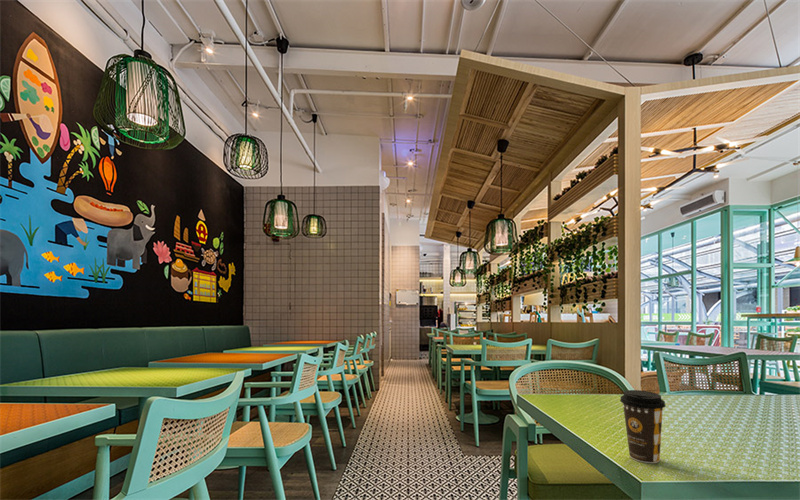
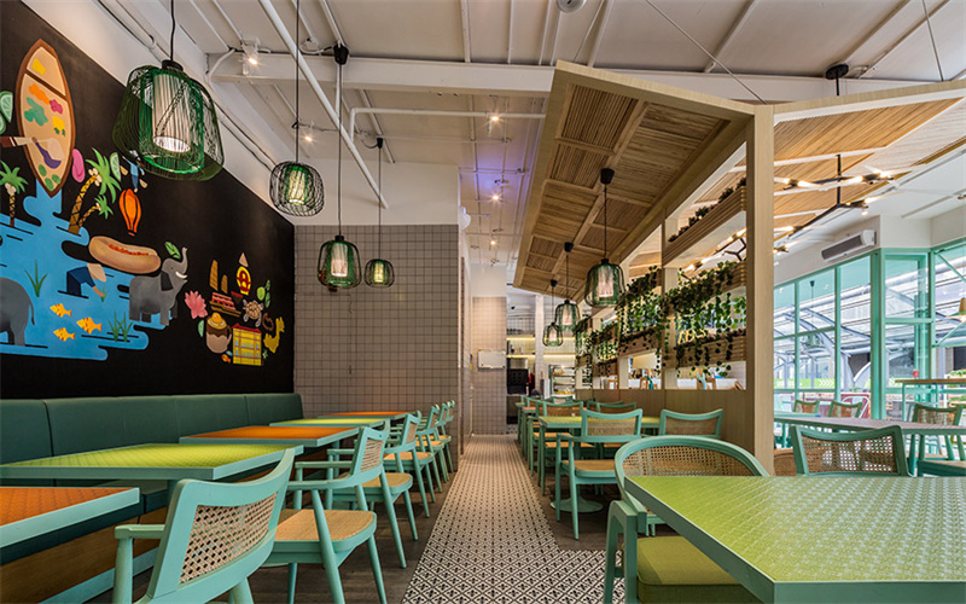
- coffee cup (643, 425)
